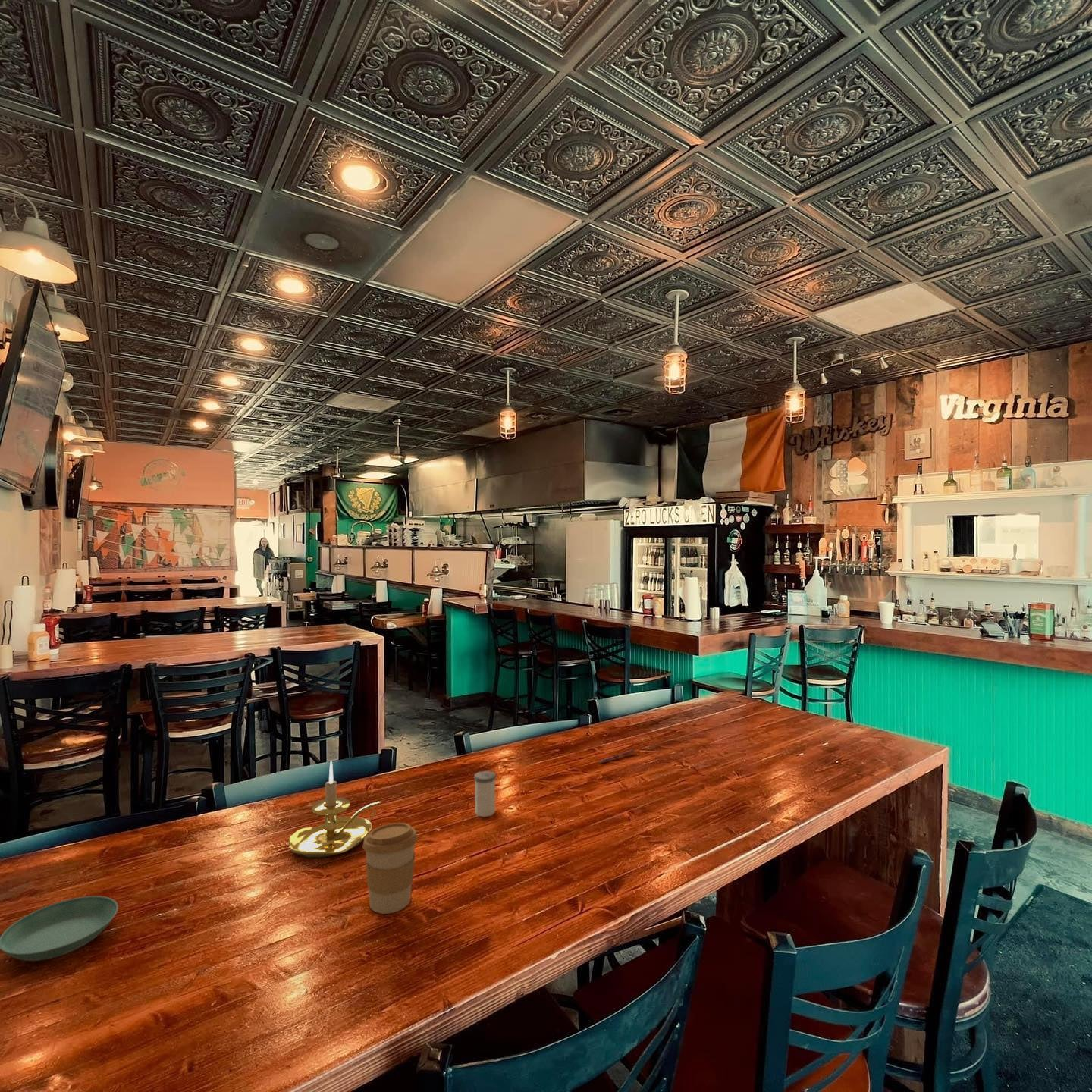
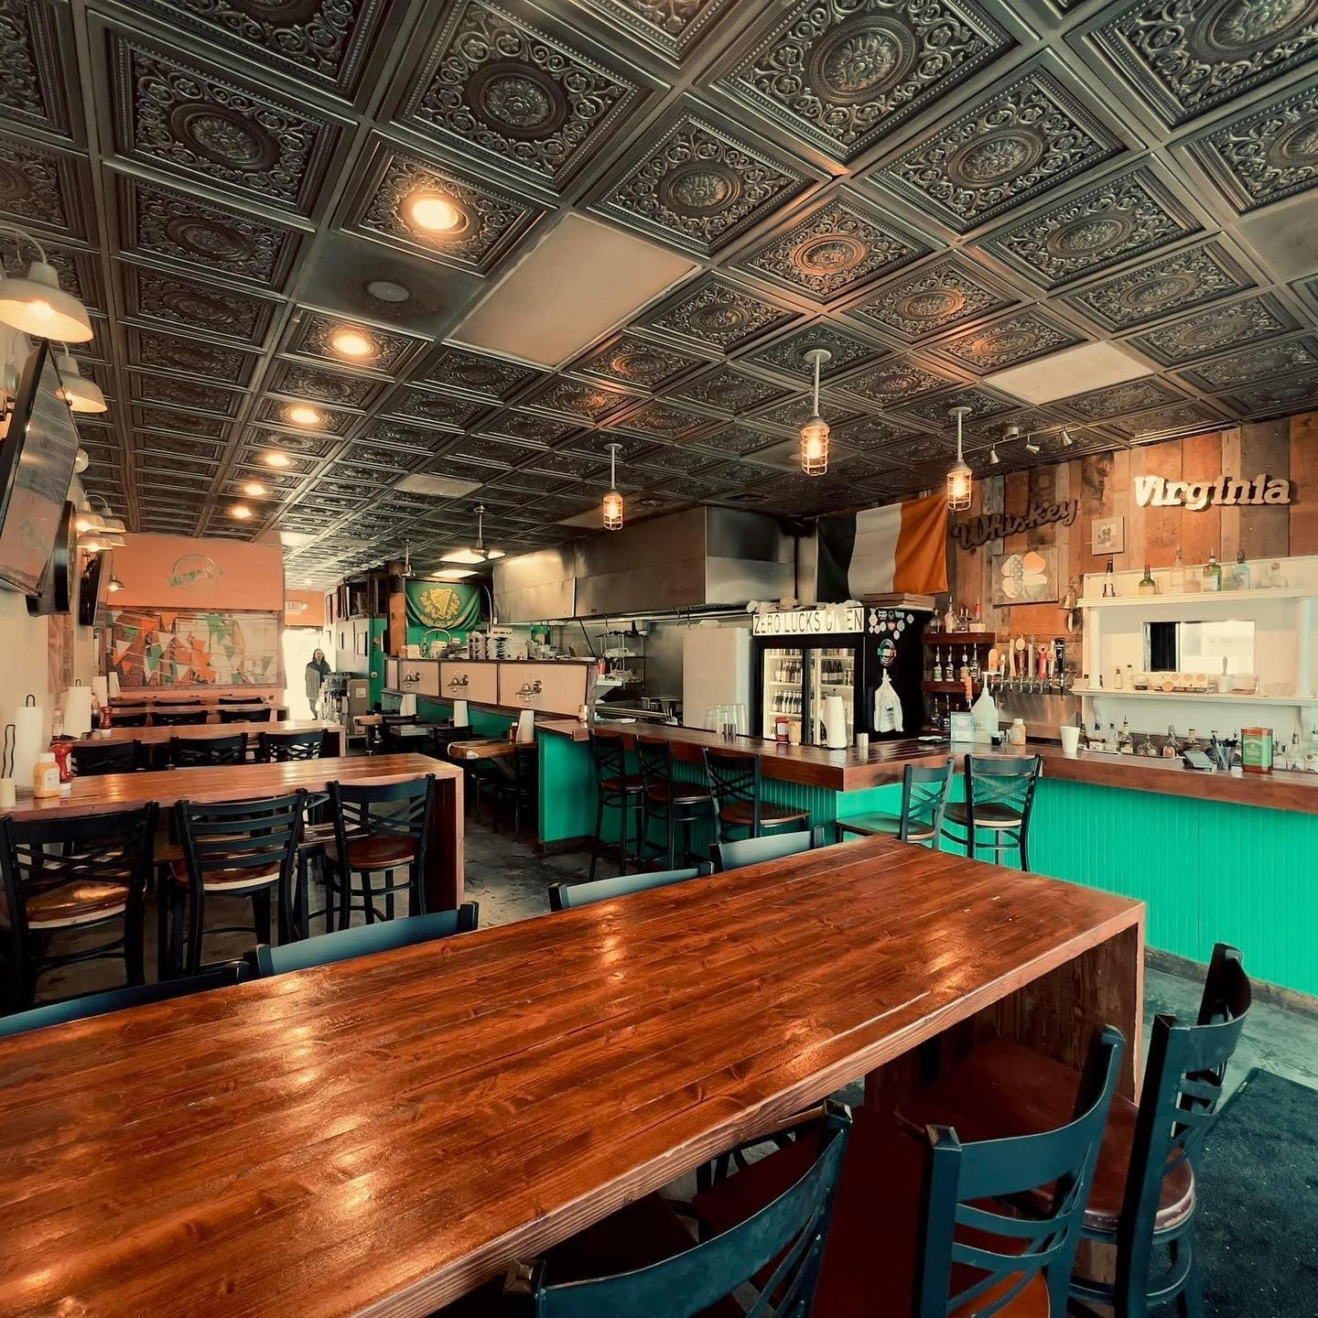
- candle holder (337, 799)
- salt shaker (485, 793)
- saucer (61, 930)
- pen (617, 755)
- coffee cup (390, 864)
